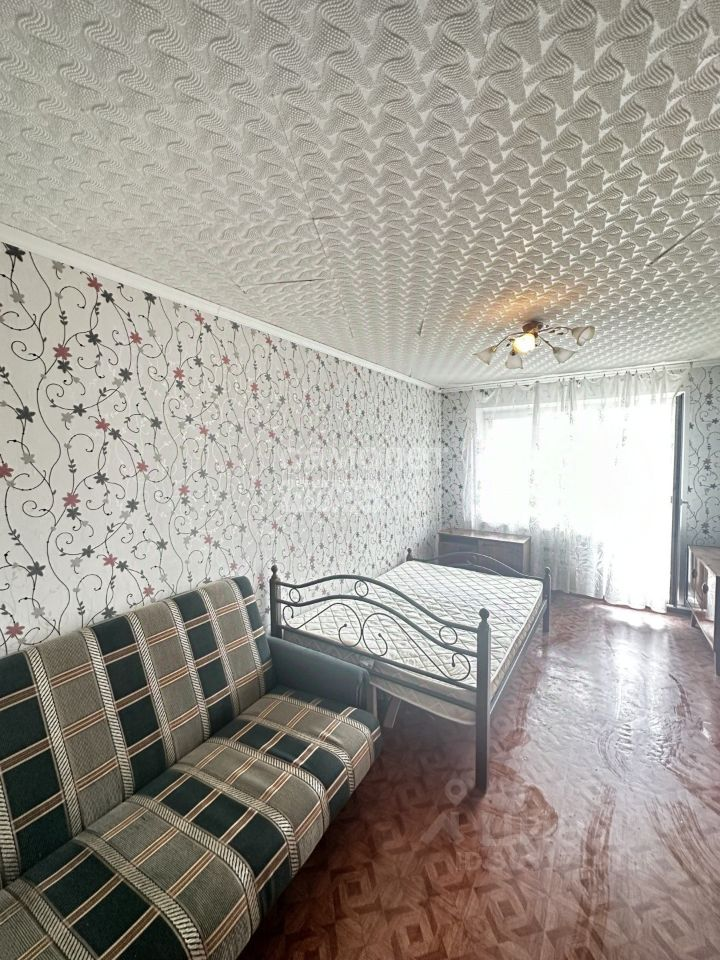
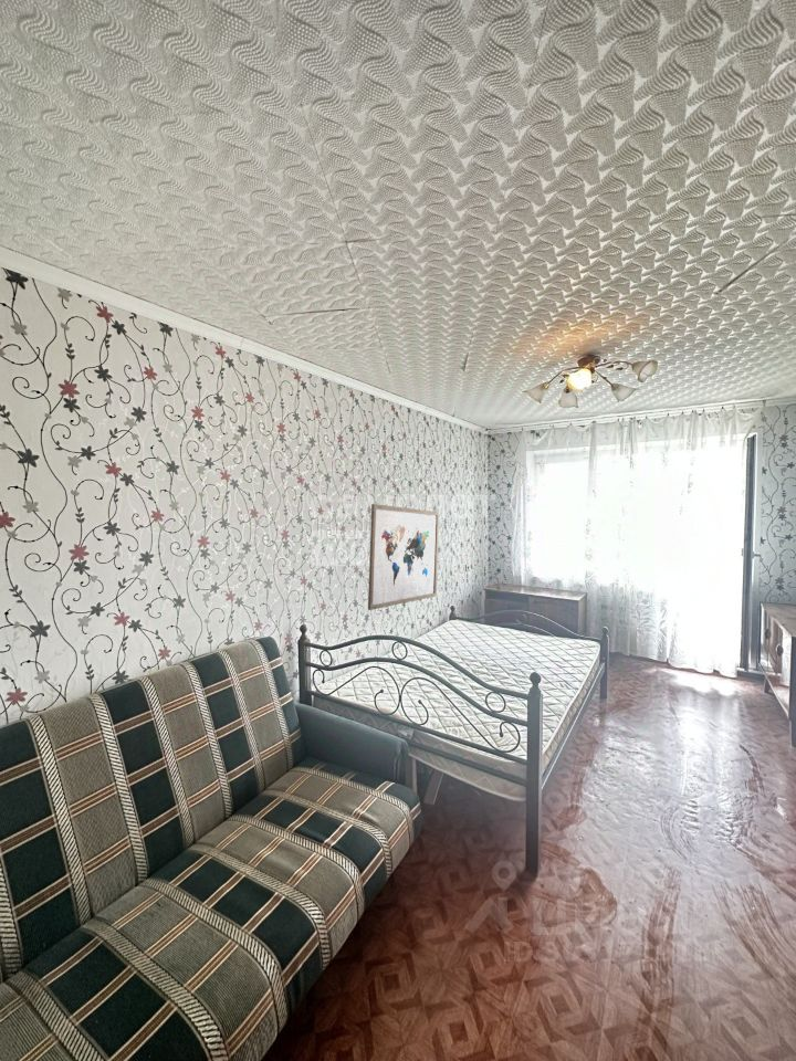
+ wall art (407, 555)
